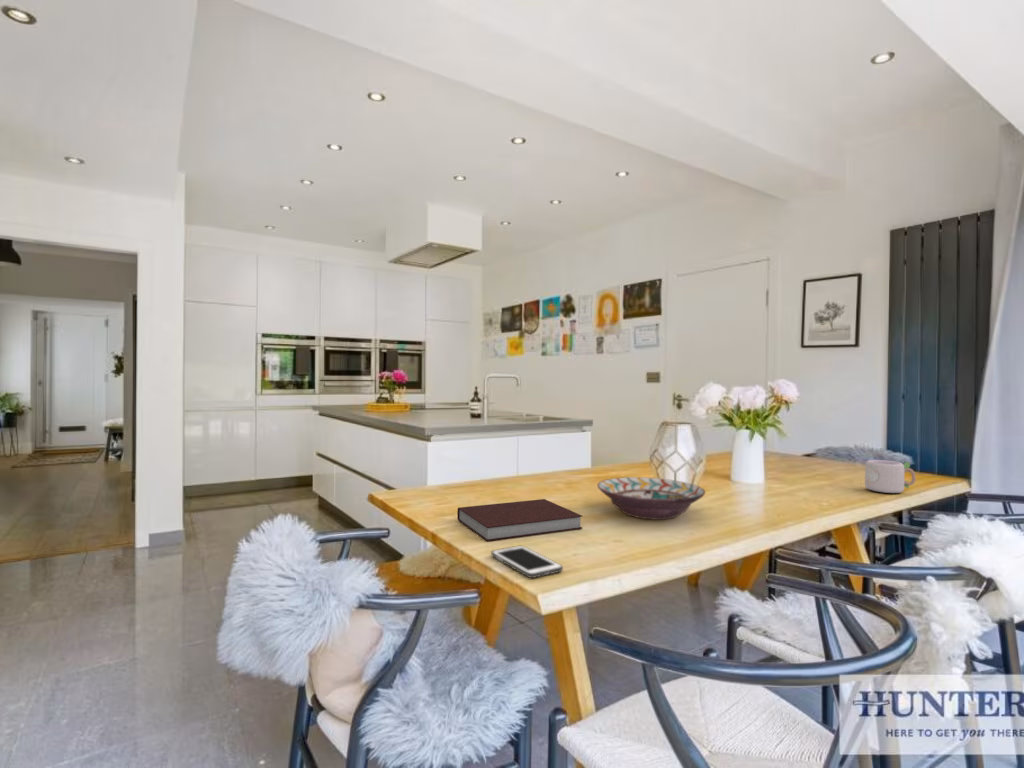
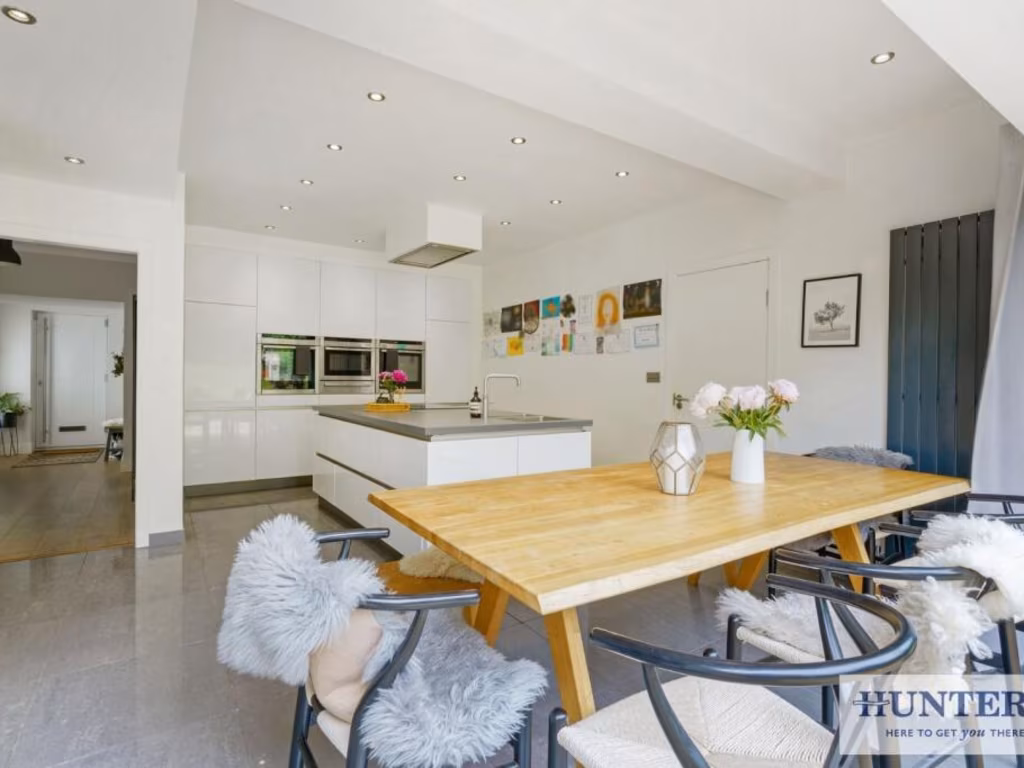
- cell phone (525, 560)
- notebook (518, 517)
- mug (888, 475)
- decorative bowl (649, 500)
